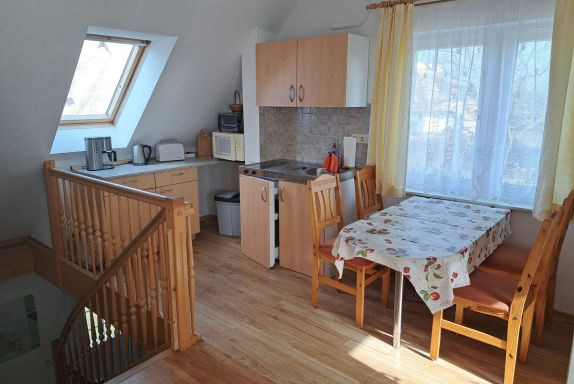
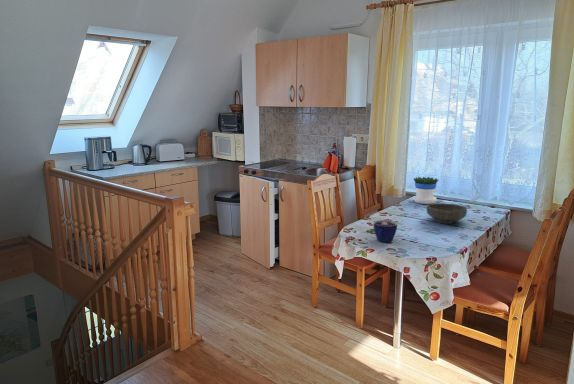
+ flowerpot (425, 190)
+ bowl (446, 214)
+ cup (383, 232)
